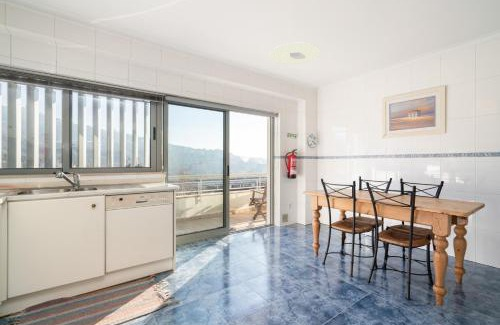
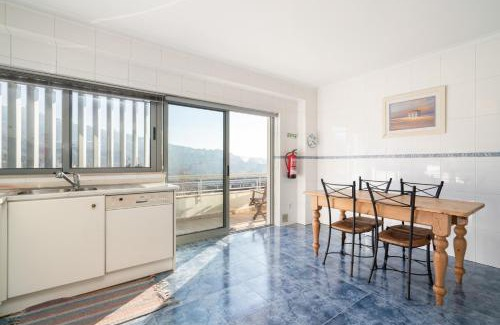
- ceiling light (294, 52)
